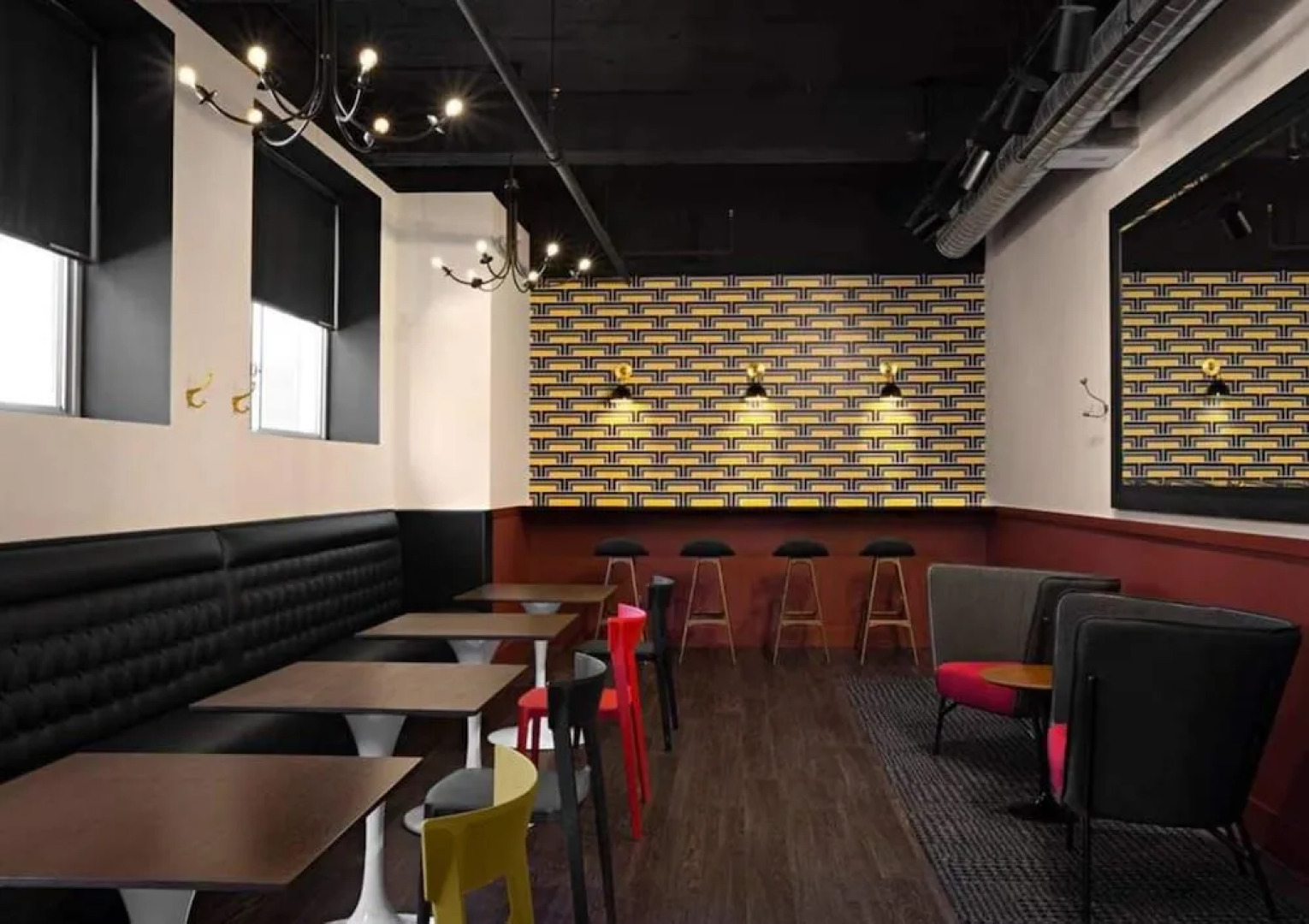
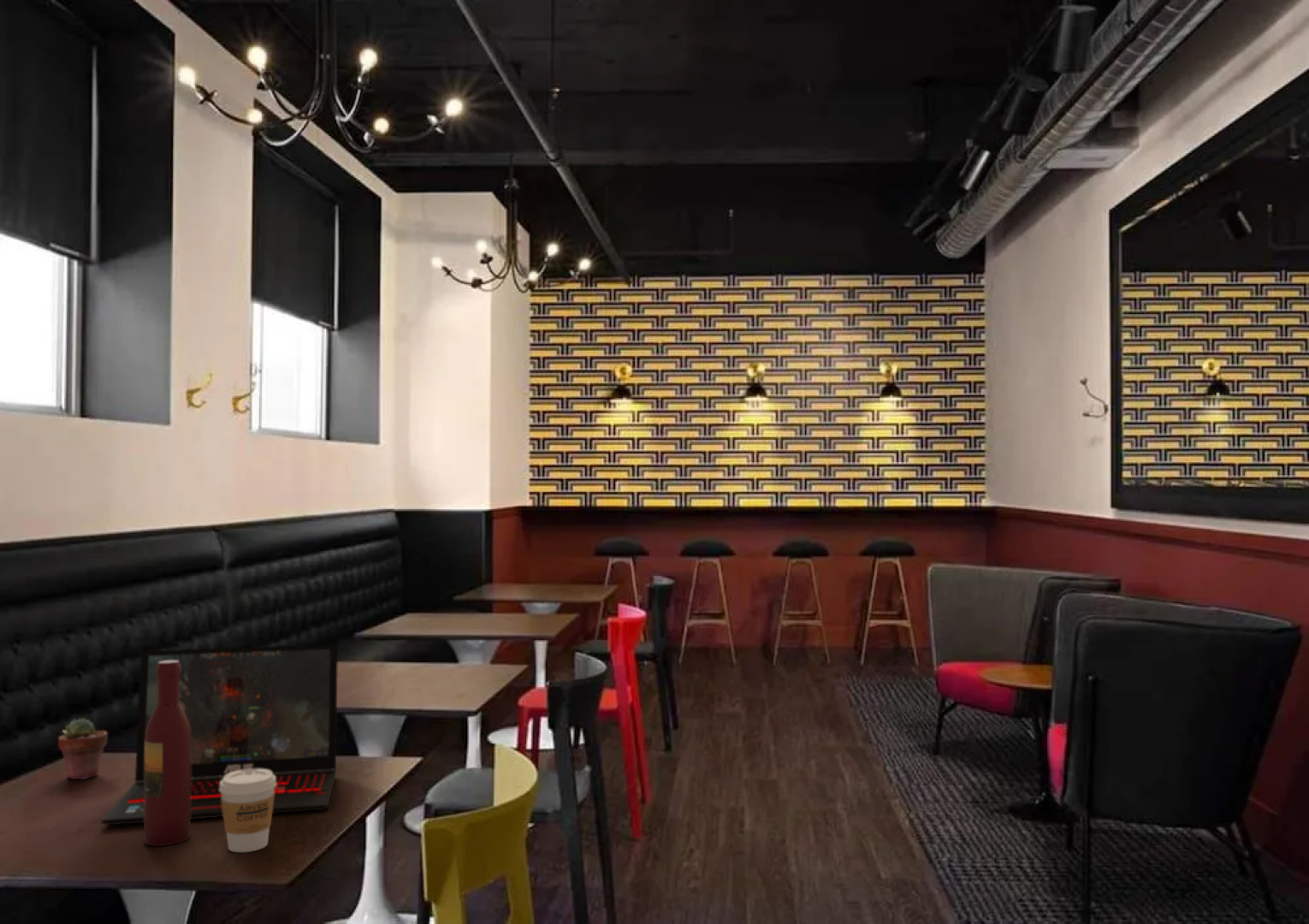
+ laptop (230, 727)
+ coffee cup (247, 809)
+ wine bottle (168, 749)
+ potted succulent (82, 746)
